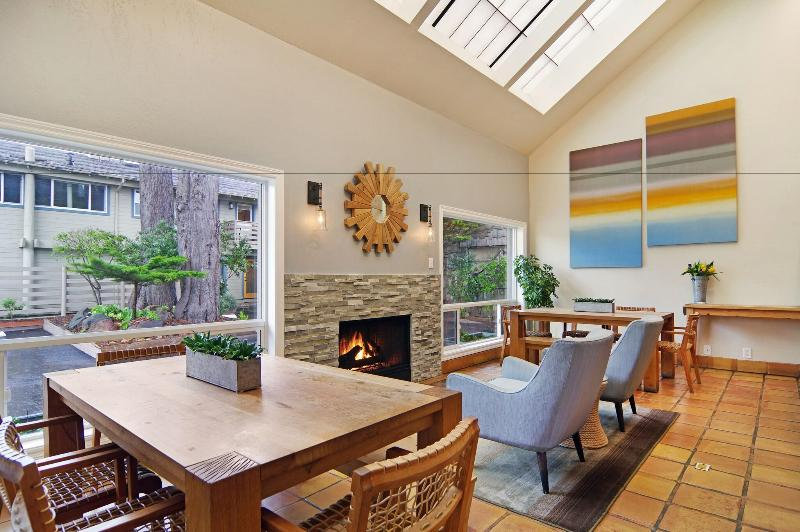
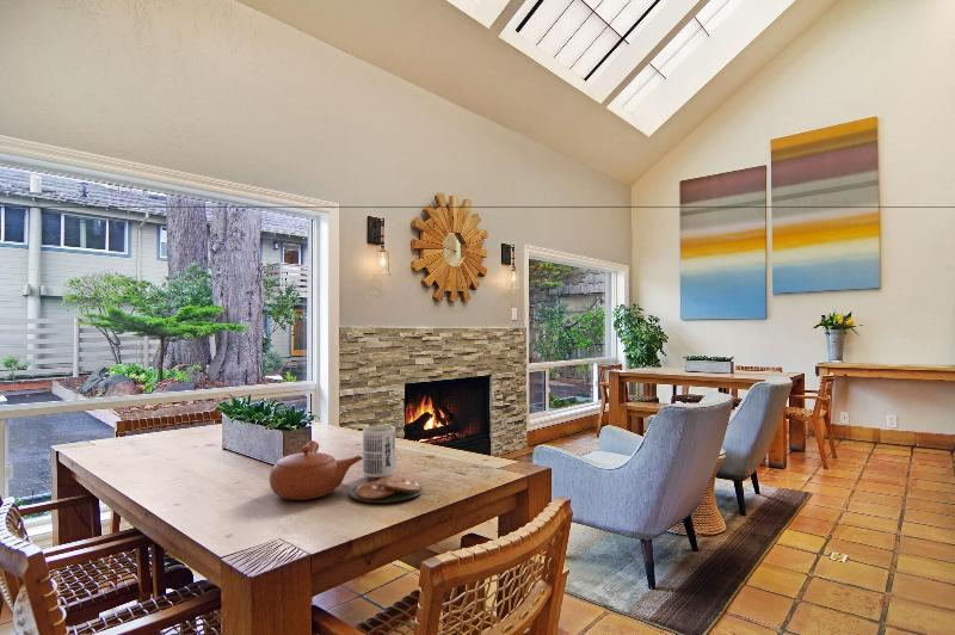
+ teapot (346, 462)
